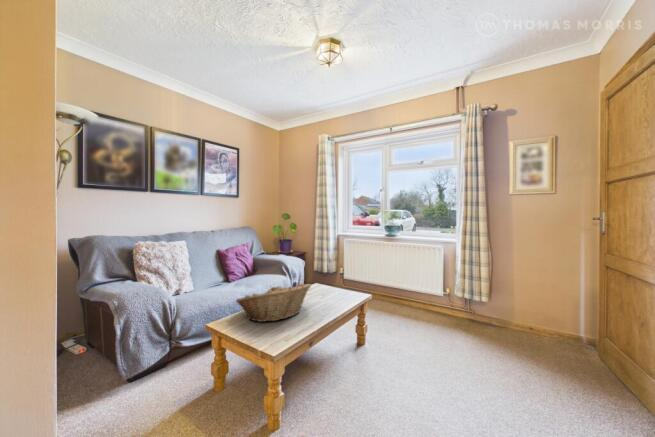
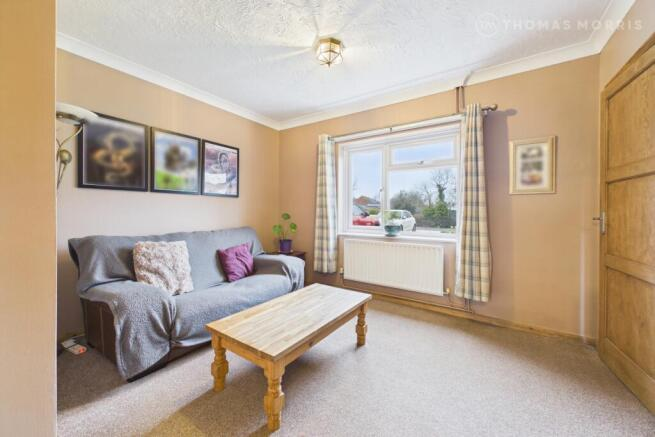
- fruit basket (275, 298)
